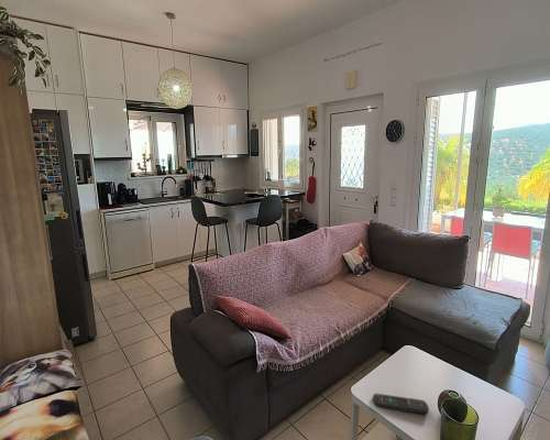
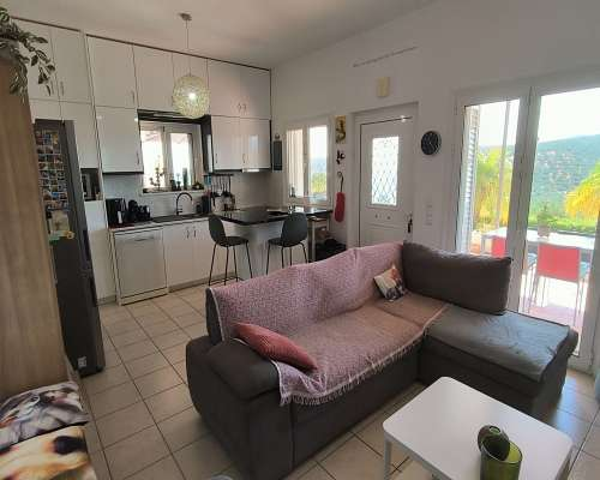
- remote control (399, 403)
